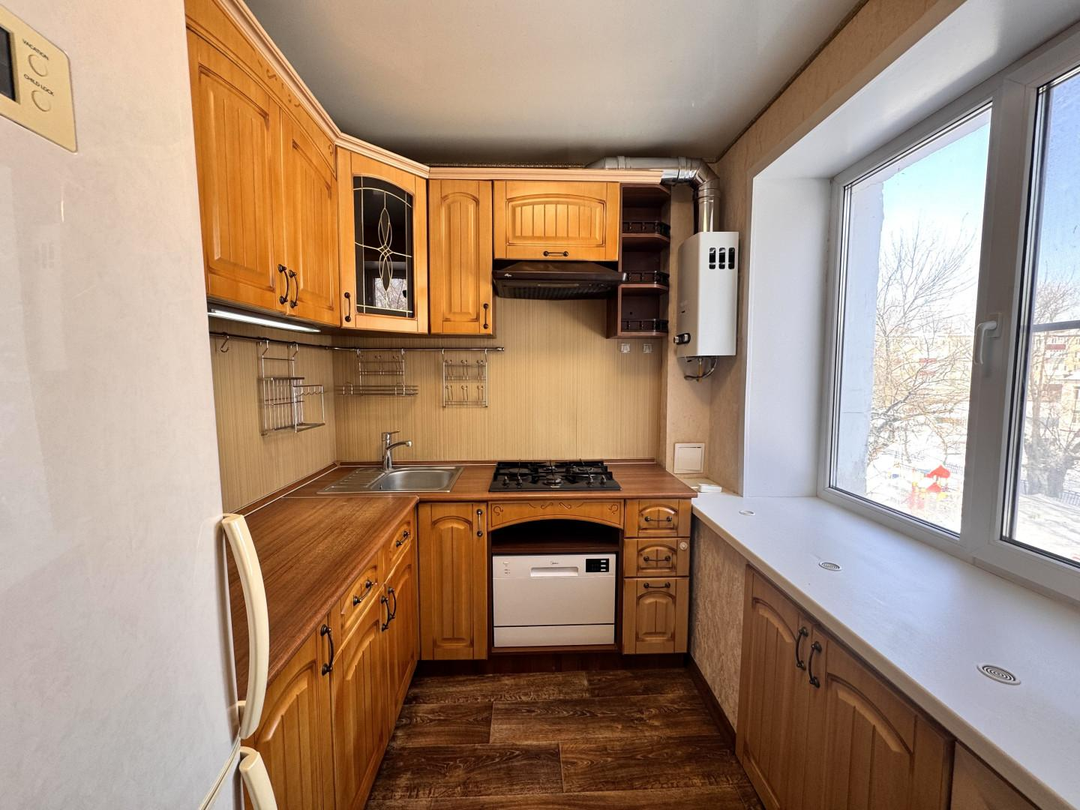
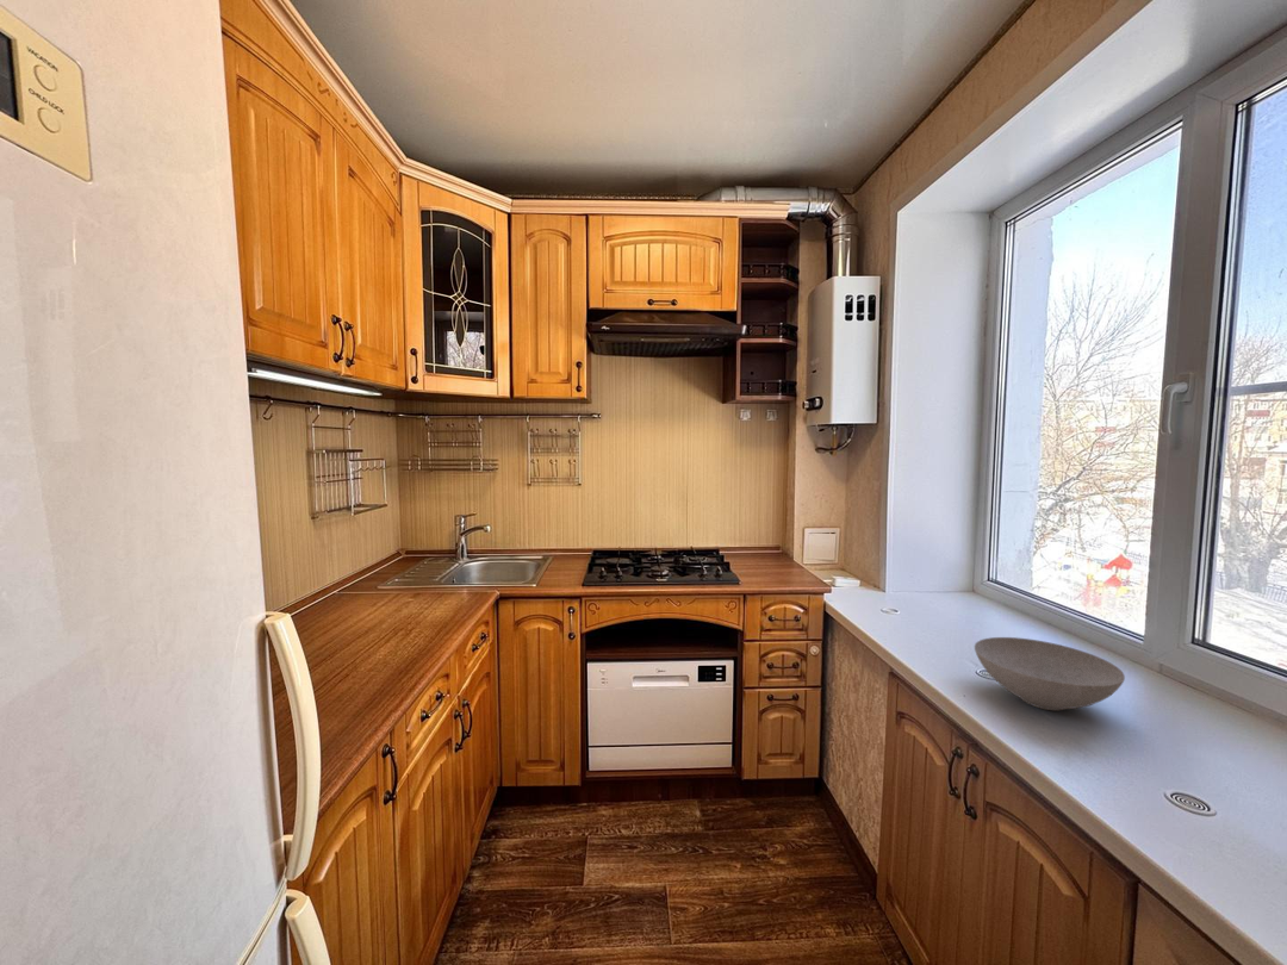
+ bowl (1043, 680)
